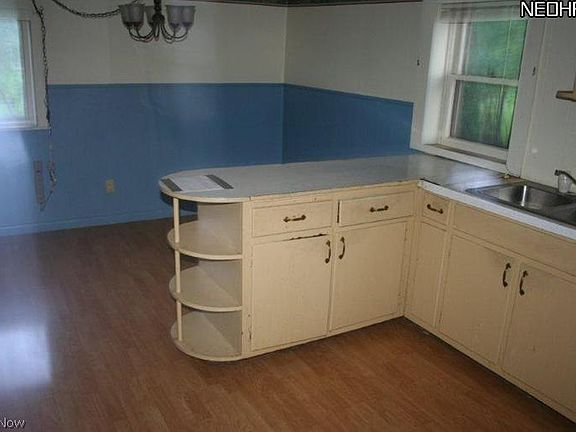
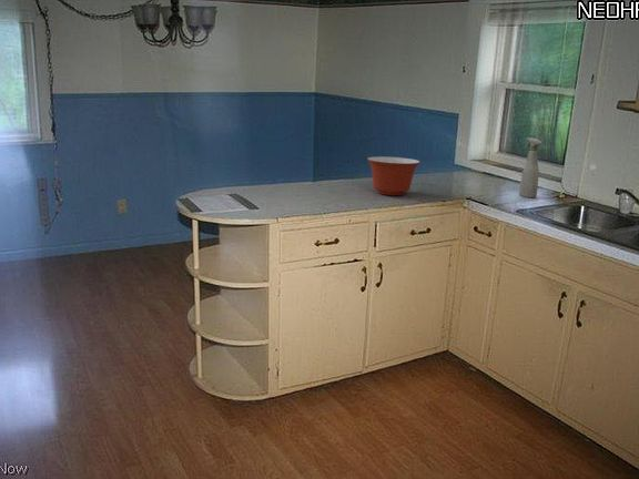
+ mixing bowl (392, 176)
+ spray bottle (530, 167)
